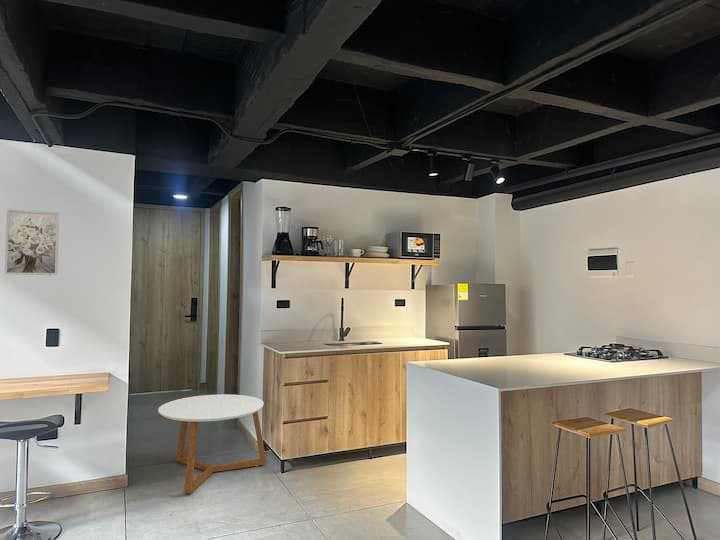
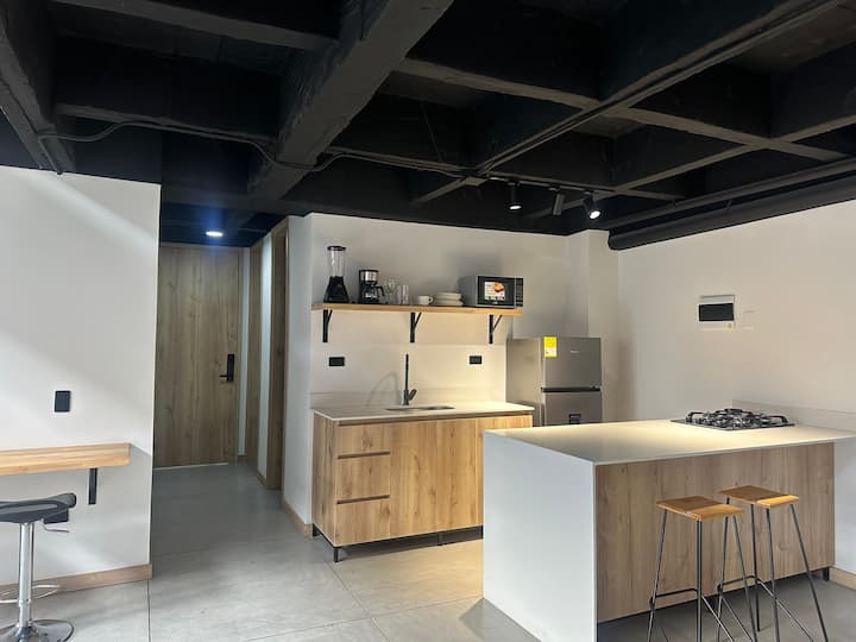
- wall art (32, 242)
- coffee table (196, 438)
